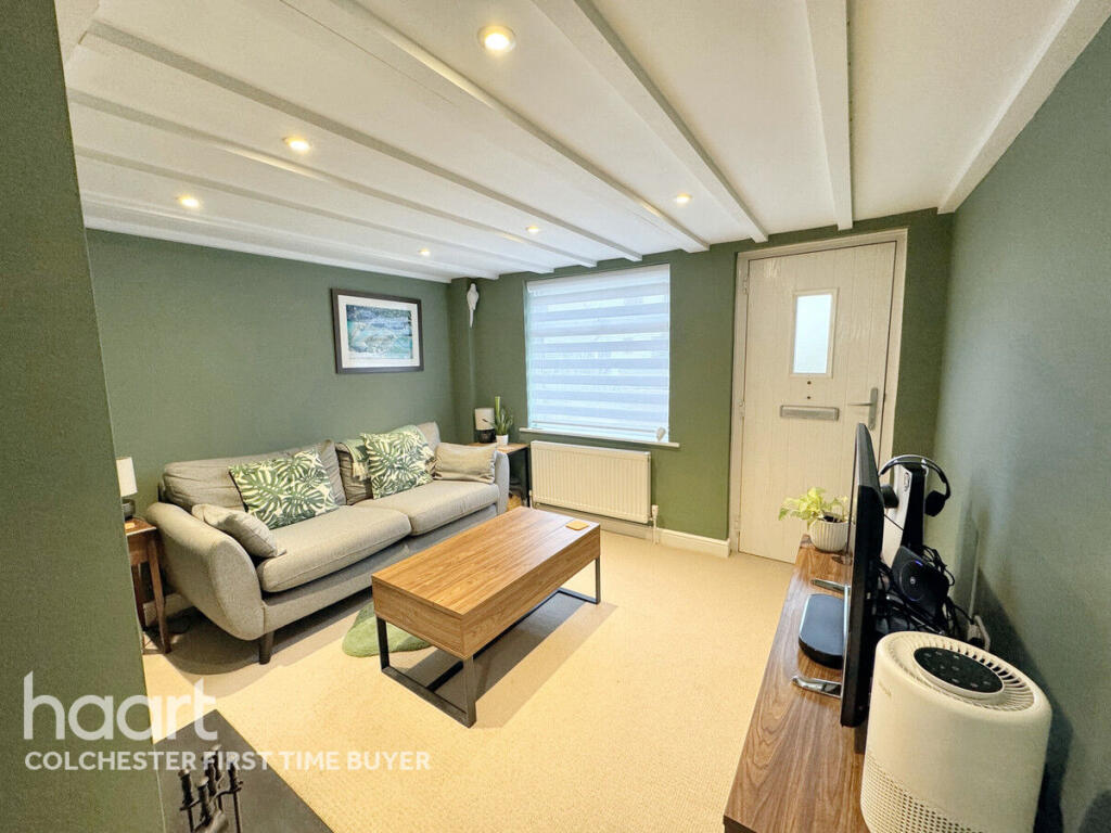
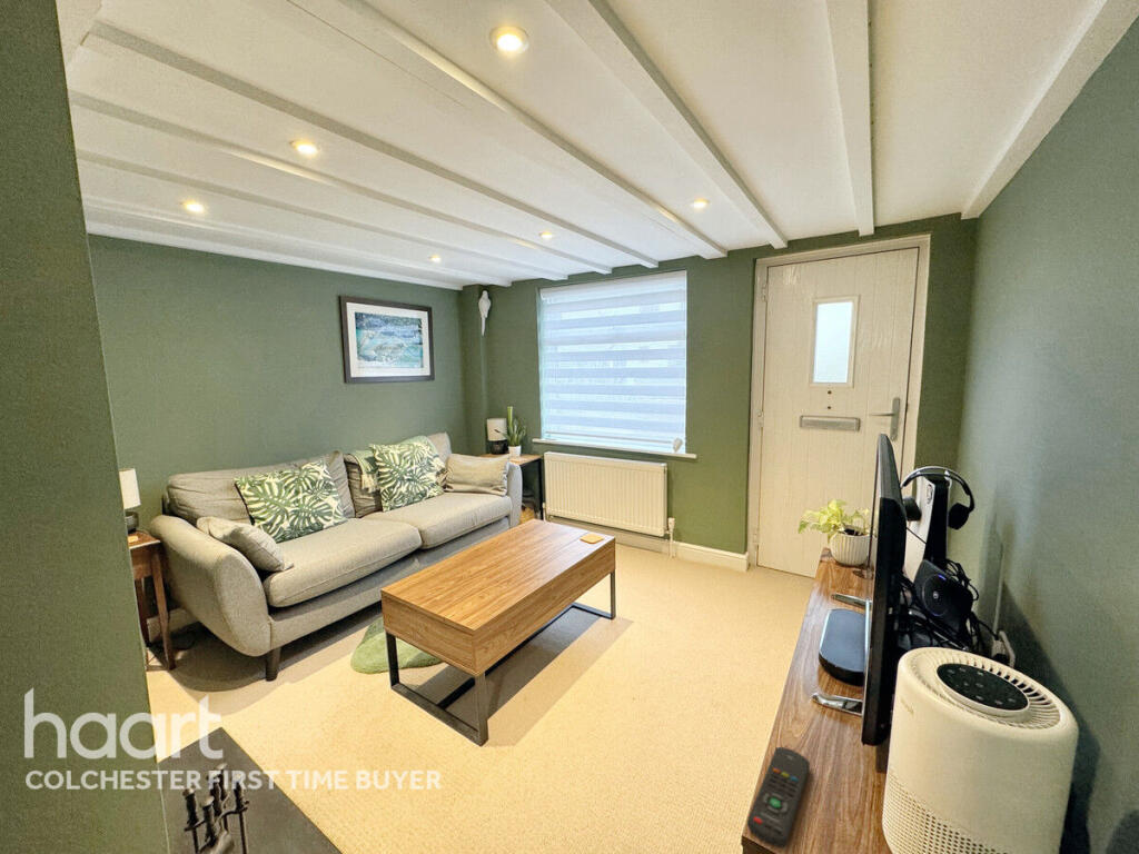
+ remote control (780, 791)
